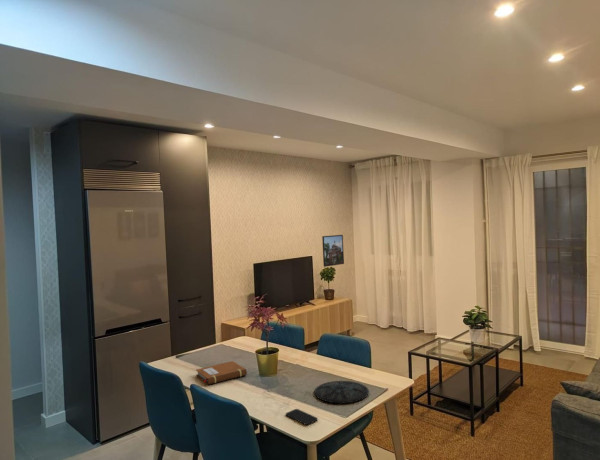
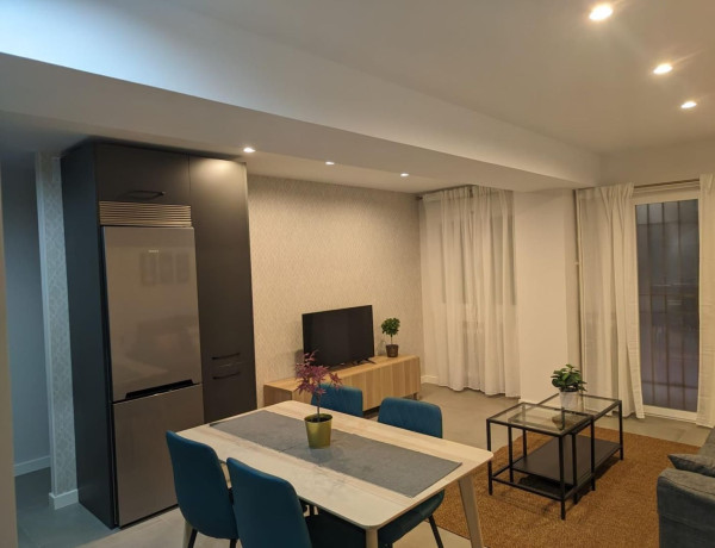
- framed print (333, 250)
- smartphone (301, 416)
- plate (341, 388)
- notebook (220, 372)
